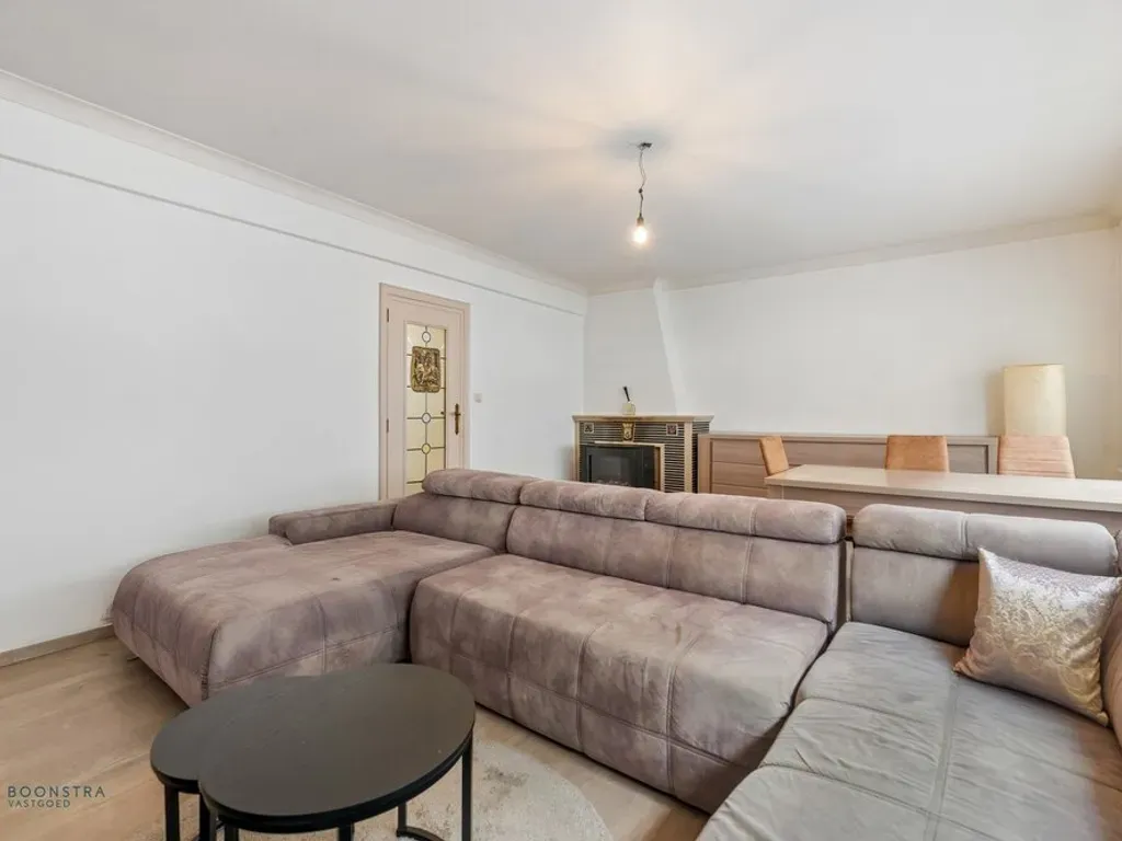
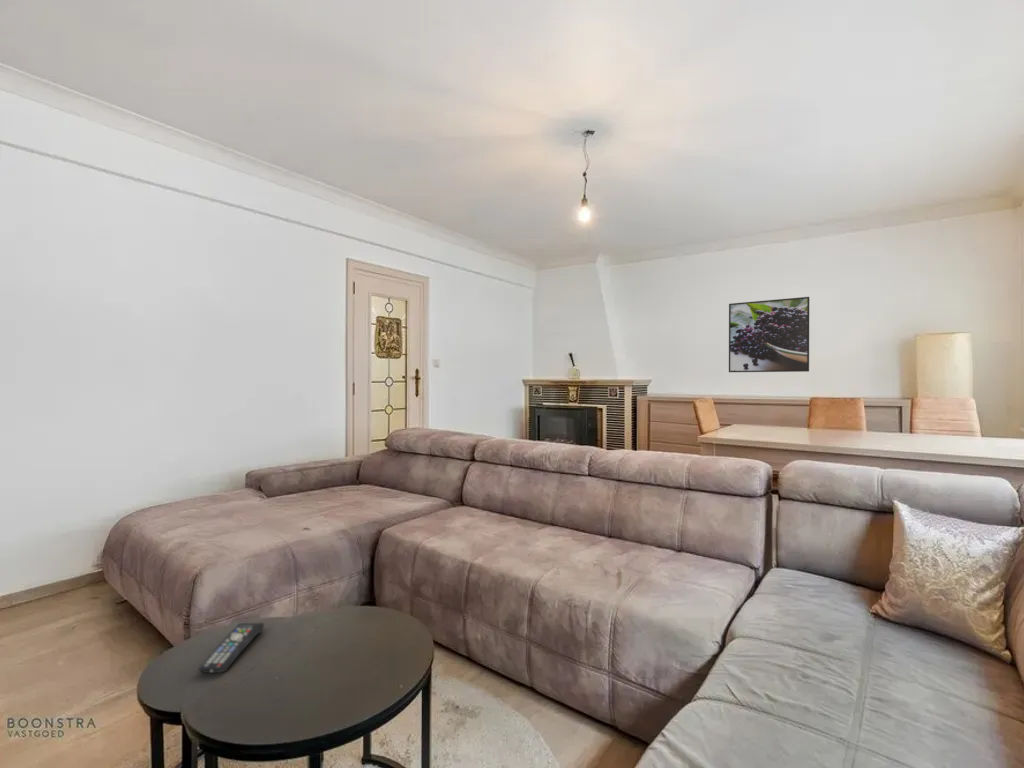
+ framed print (767, 336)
+ remote control (234, 644)
